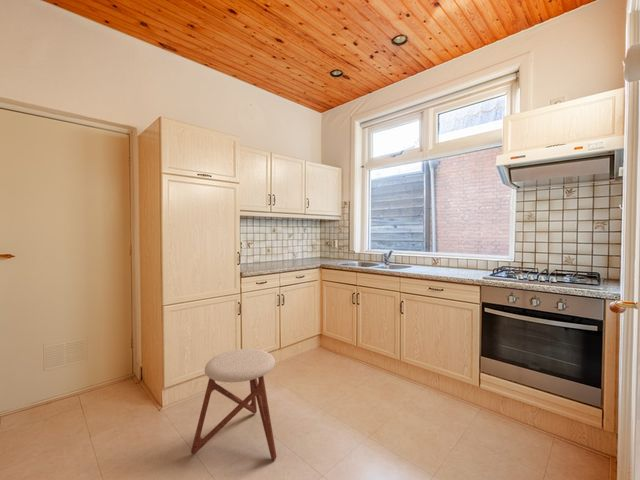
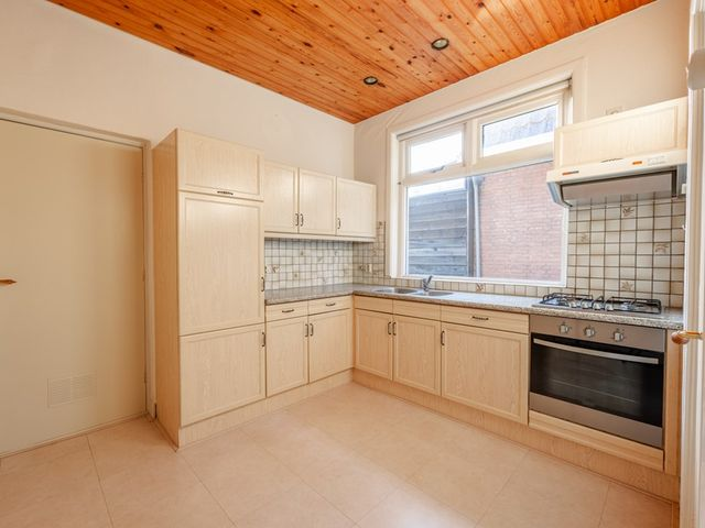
- stool (245, 402)
